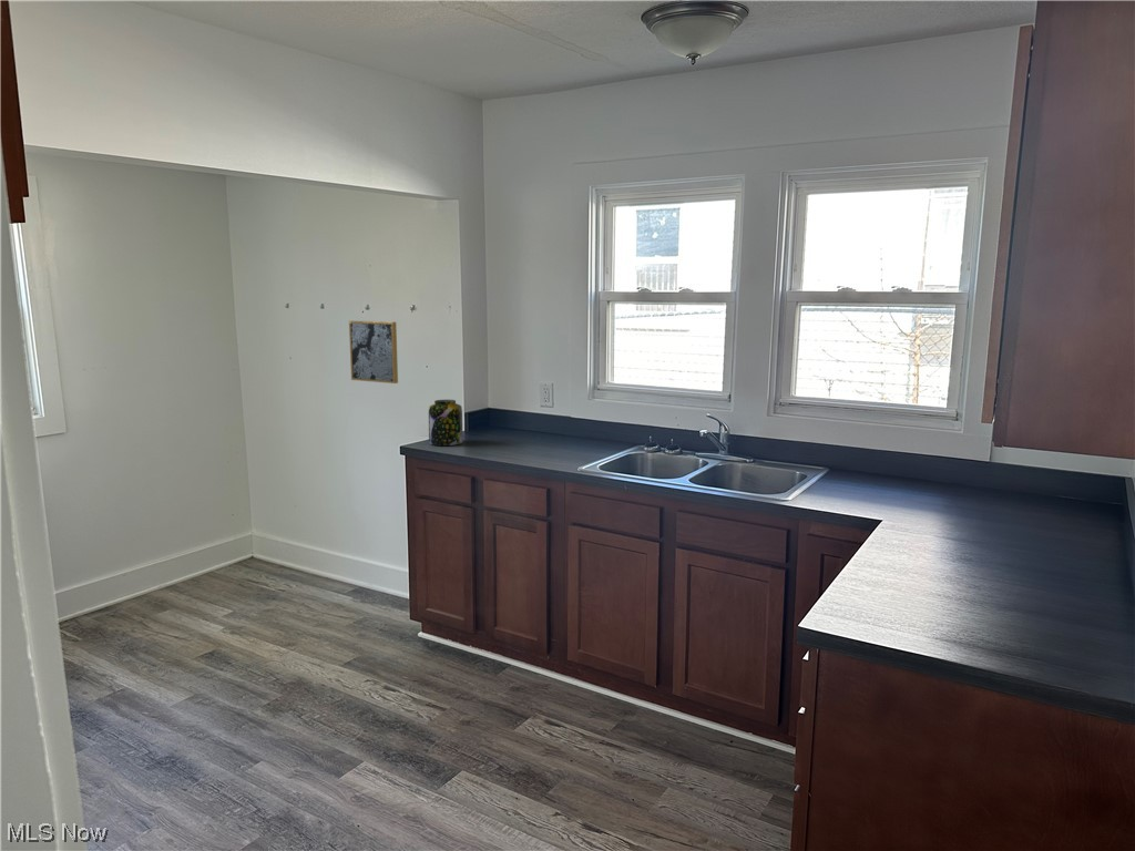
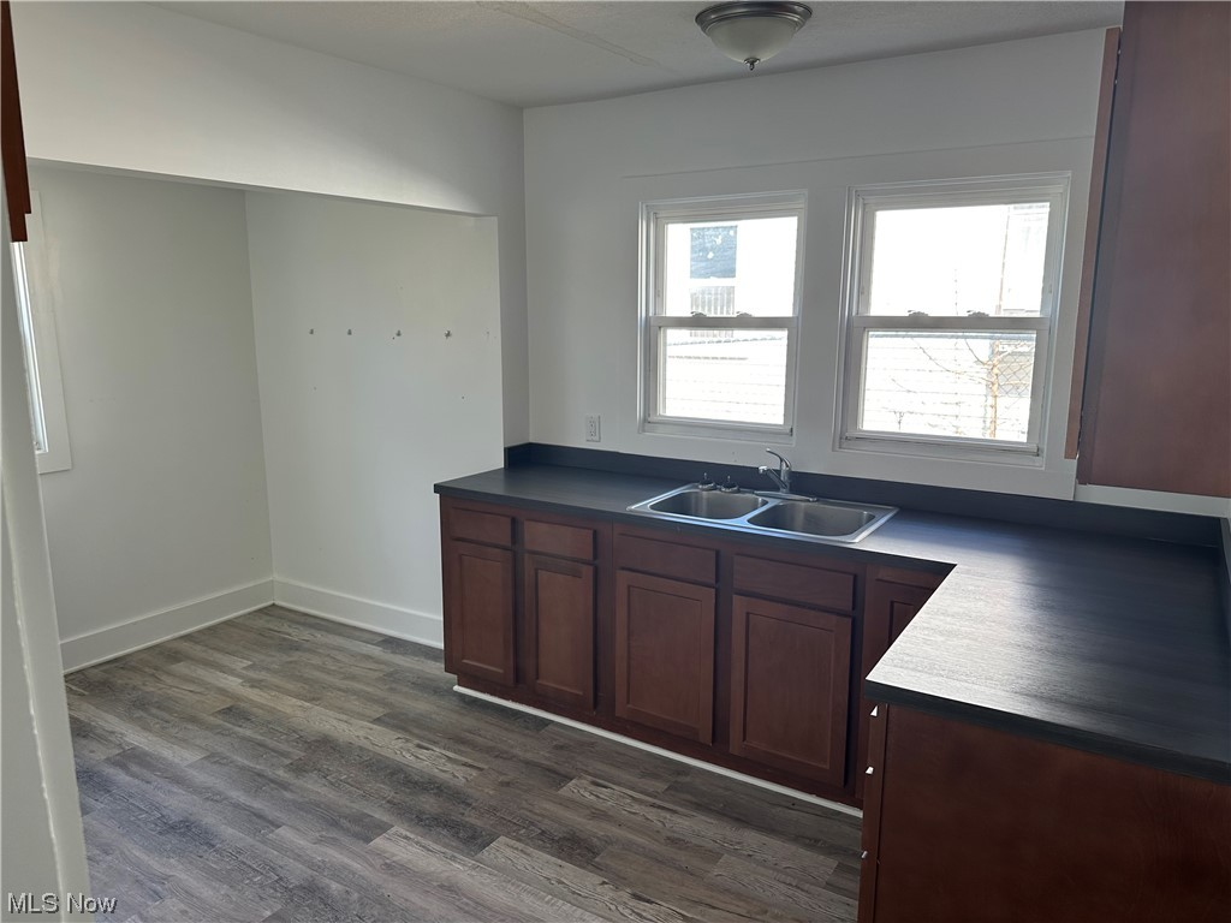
- wall art (372, 351)
- jar (446, 421)
